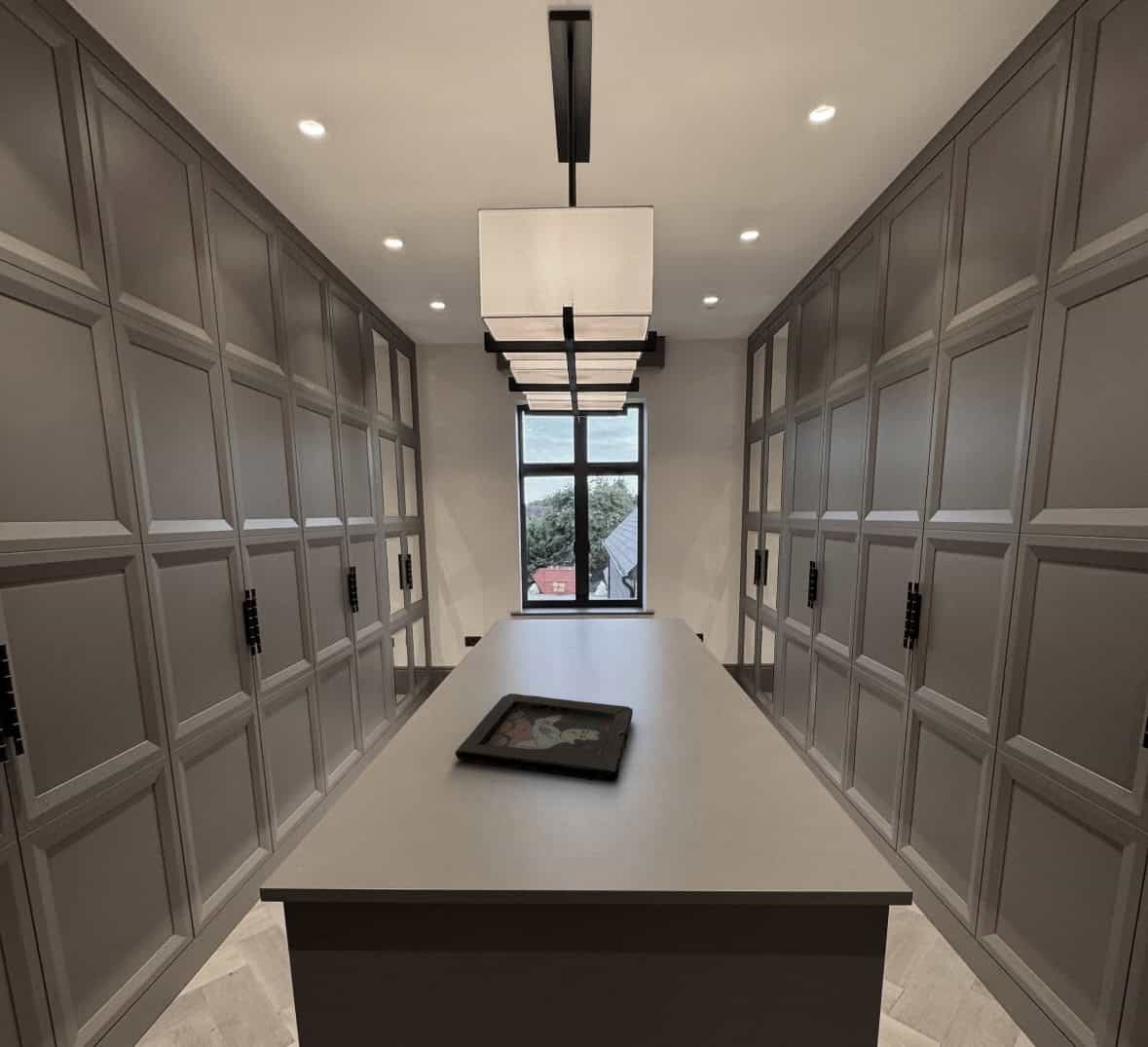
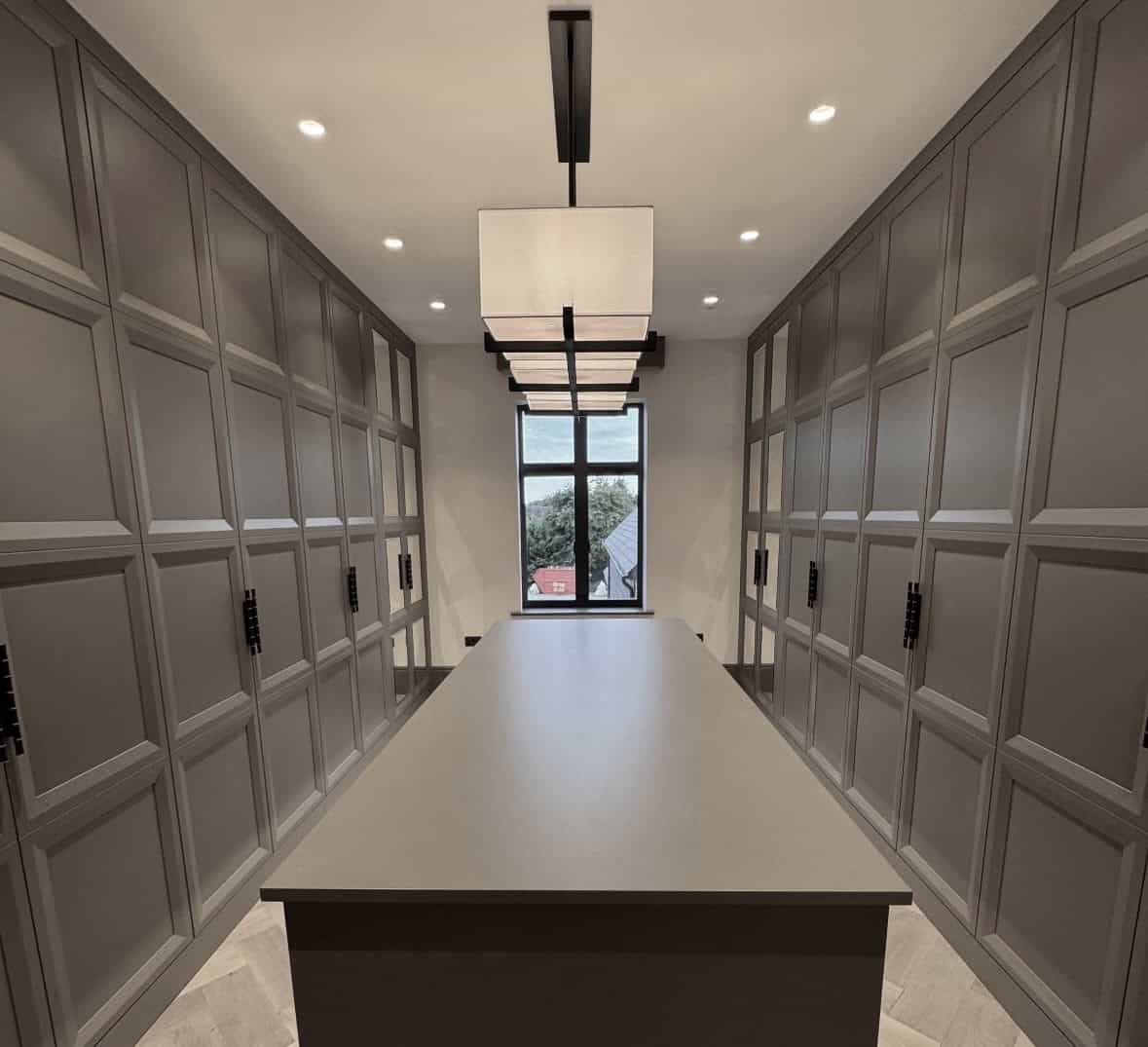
- decorative tray (552, 730)
